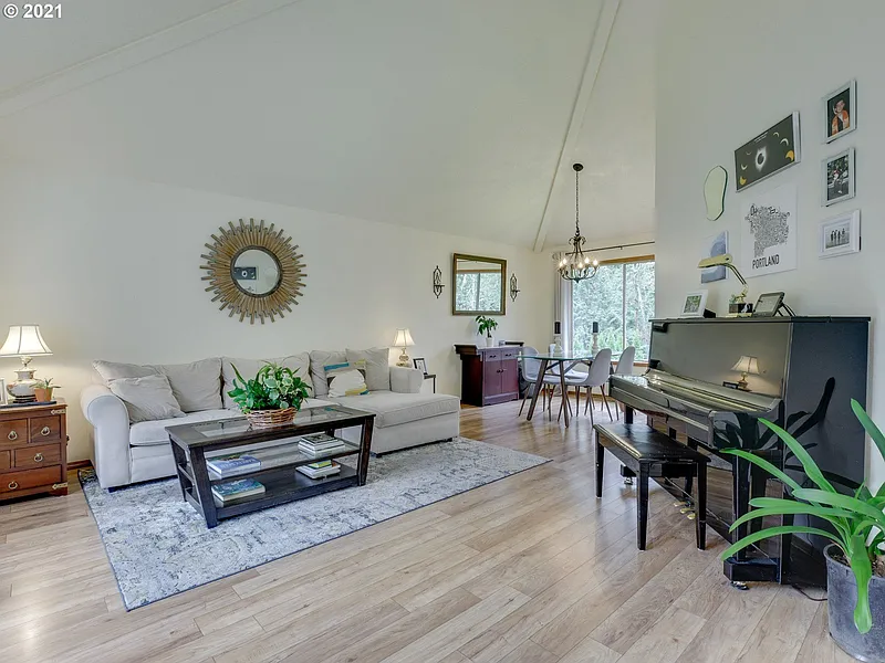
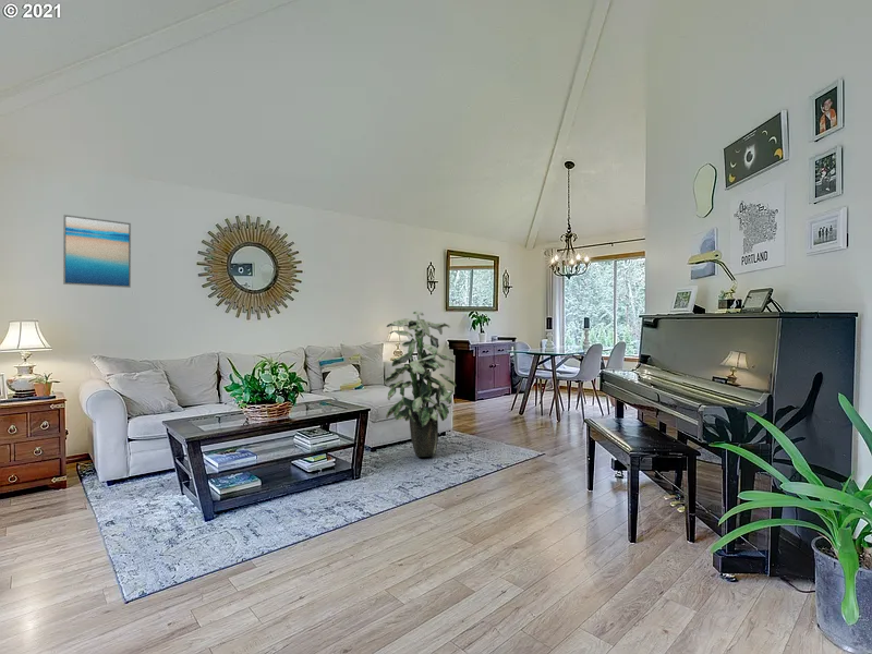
+ indoor plant (419, 383)
+ wall art (98, 252)
